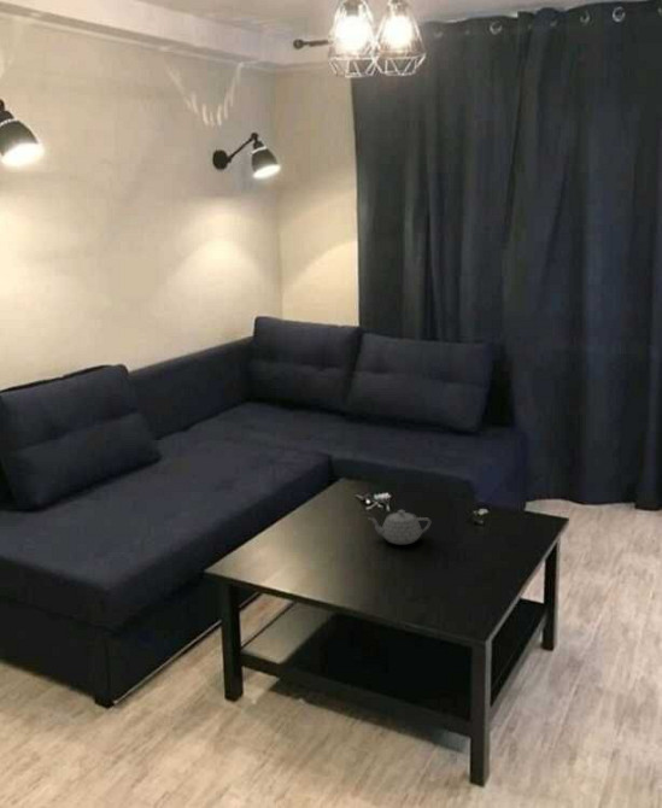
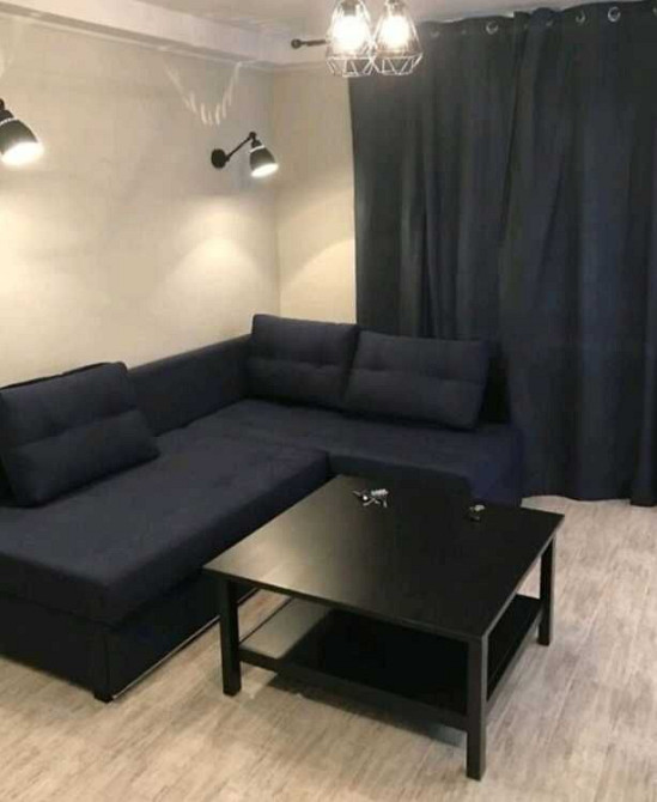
- teapot (399, 525)
